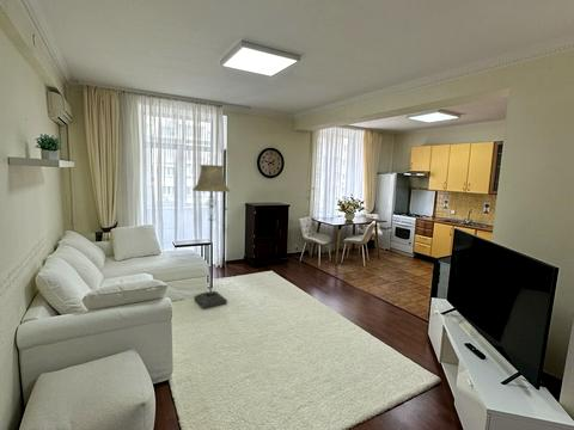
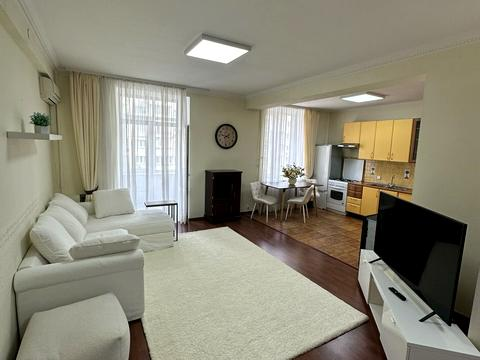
- floor lamp (210, 235)
